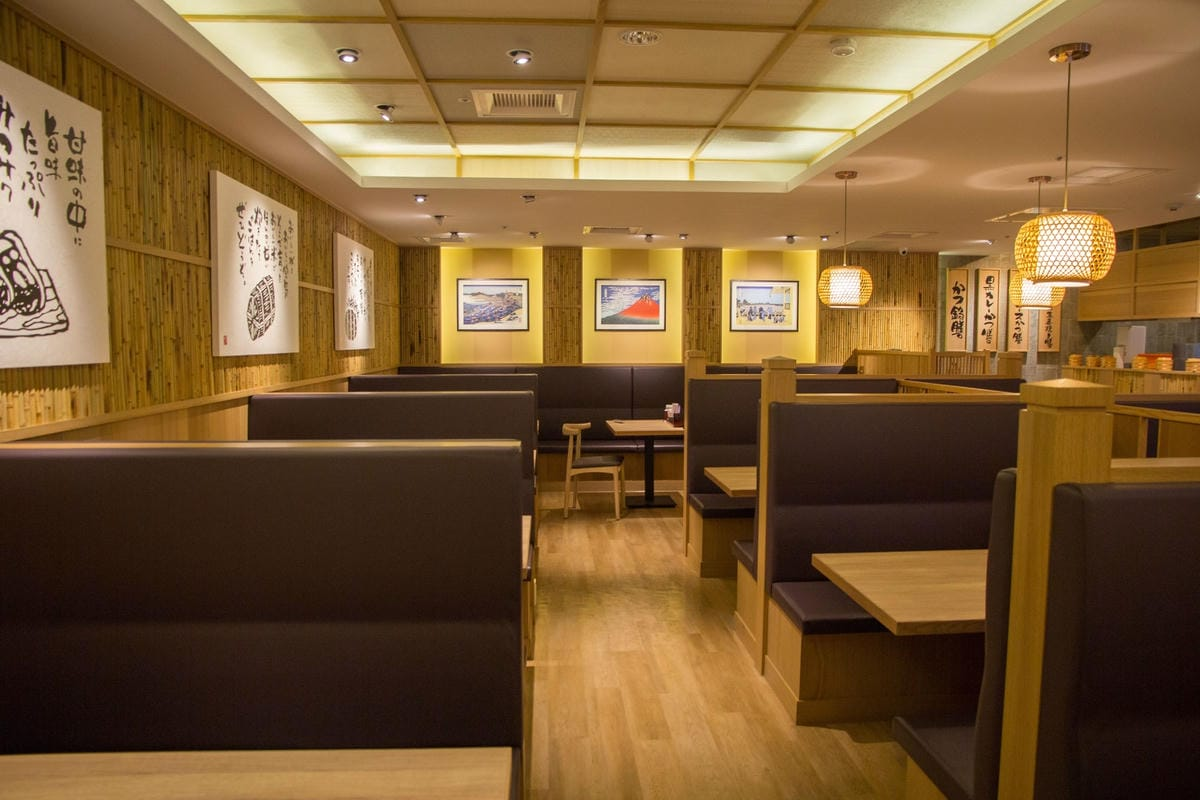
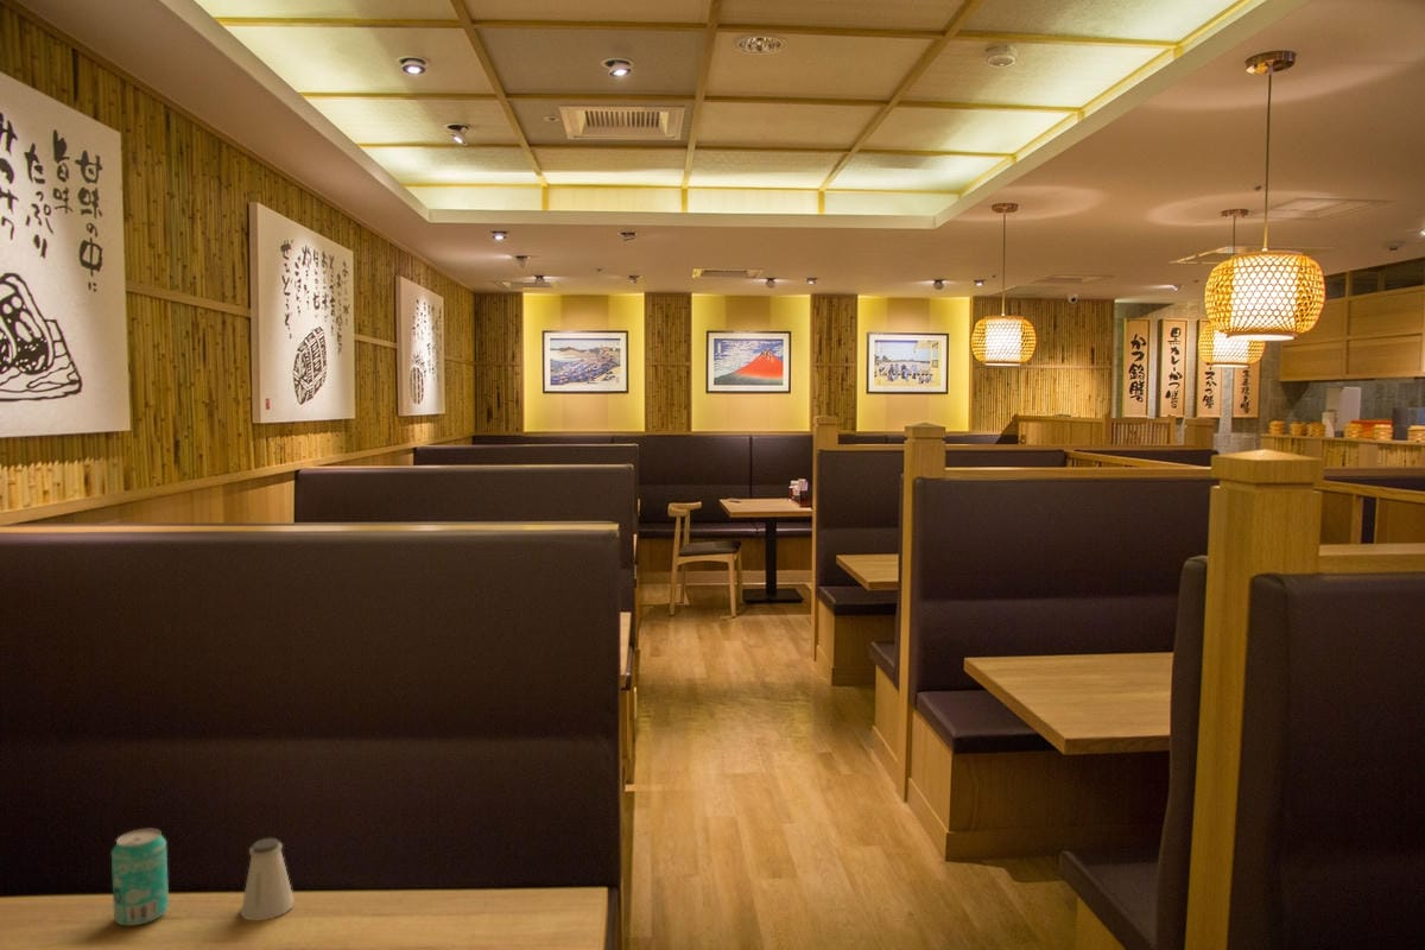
+ saltshaker (266, 875)
+ beverage can (140, 876)
